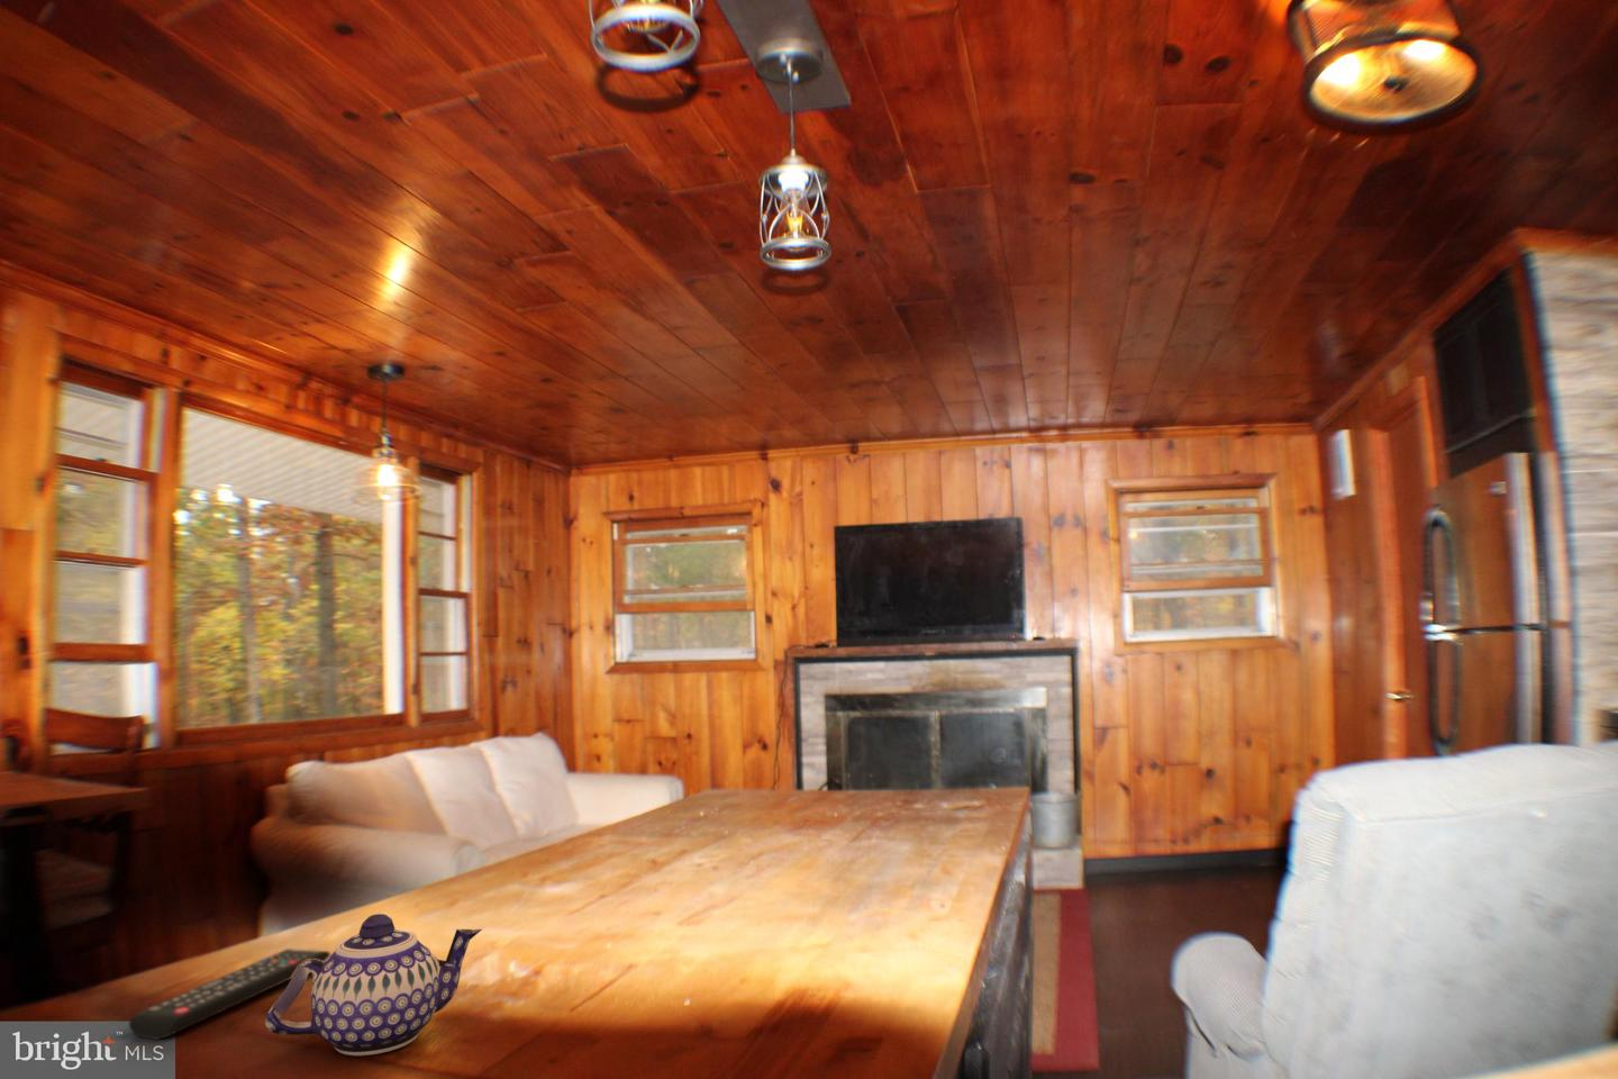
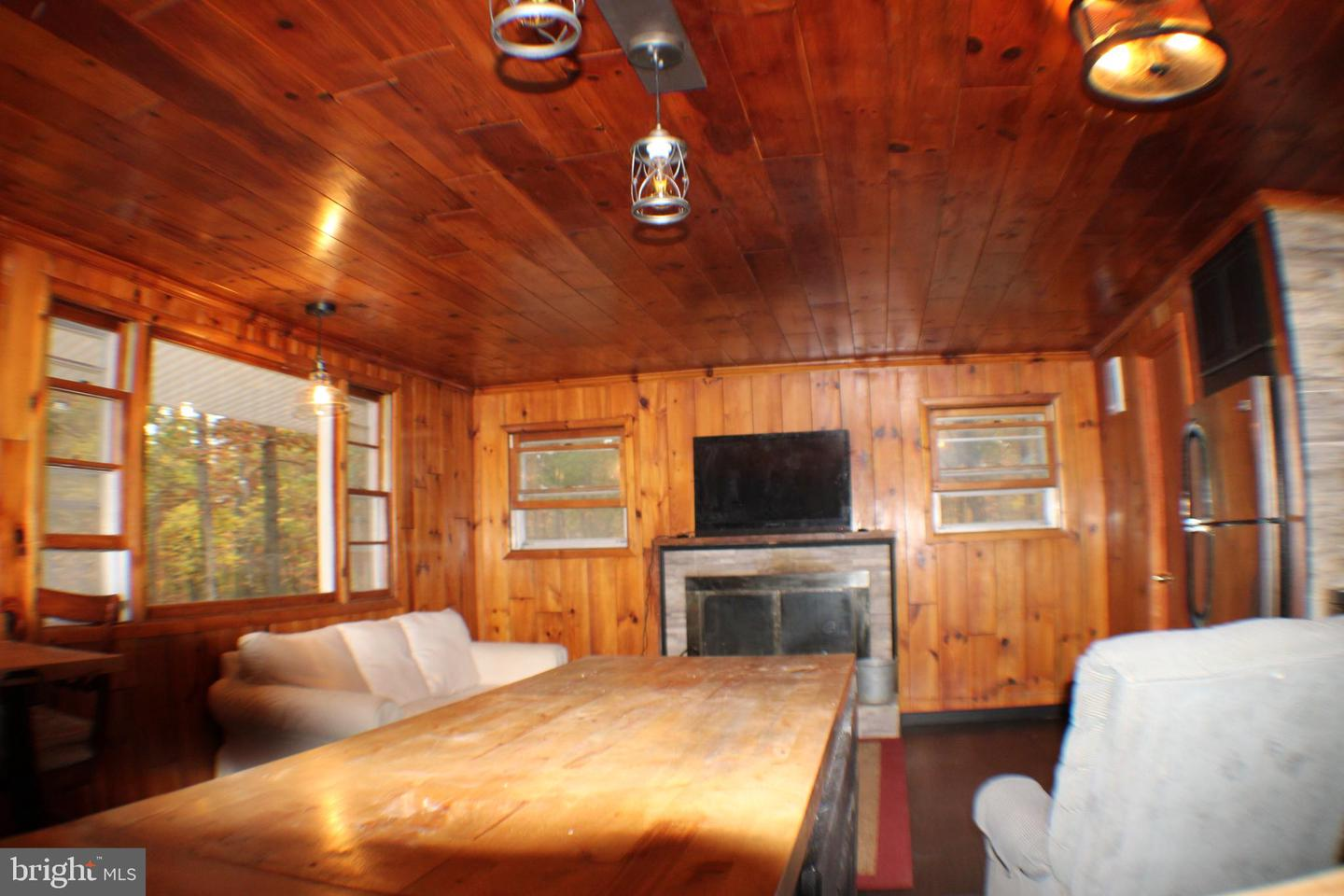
- teapot (379, 977)
- remote control (238, 987)
